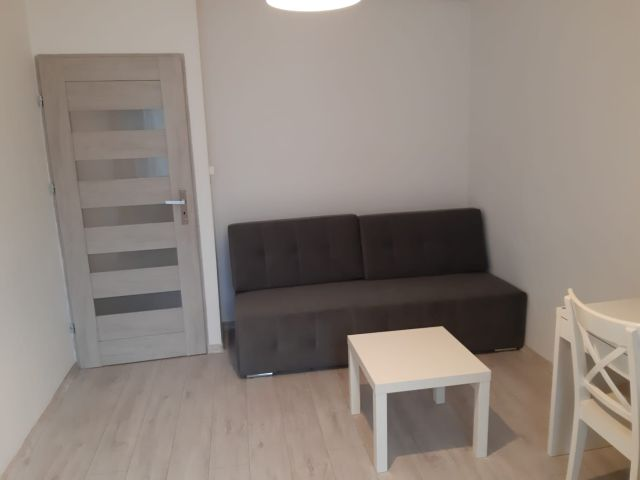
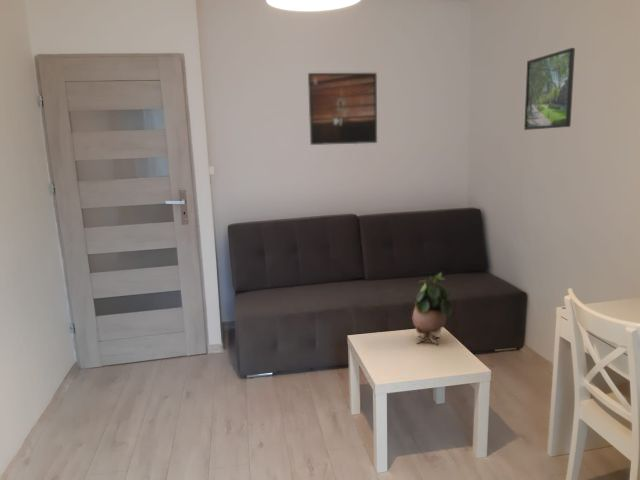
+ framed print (547, 92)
+ potted plant (432, 307)
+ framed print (343, 108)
